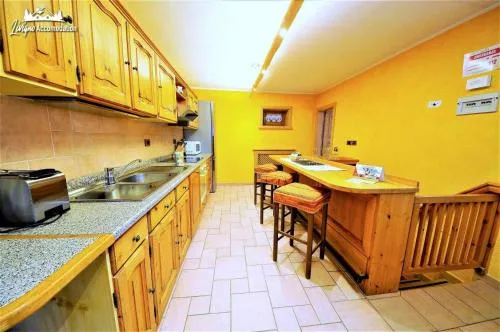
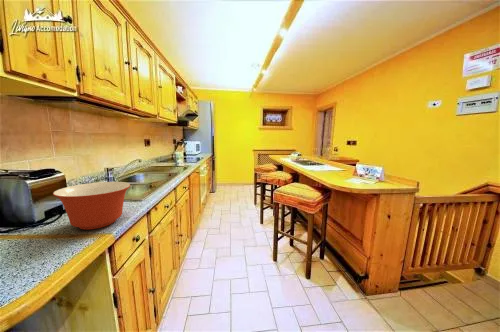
+ mixing bowl (97, 205)
